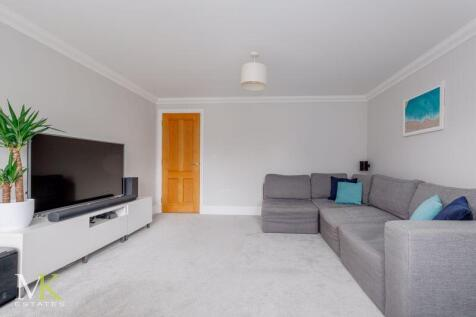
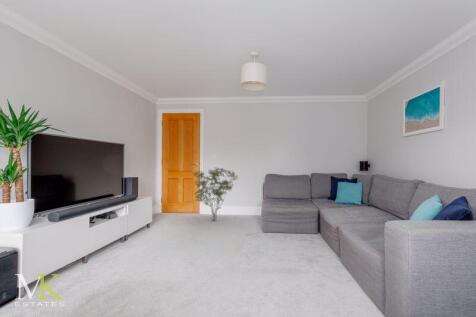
+ shrub (215, 194)
